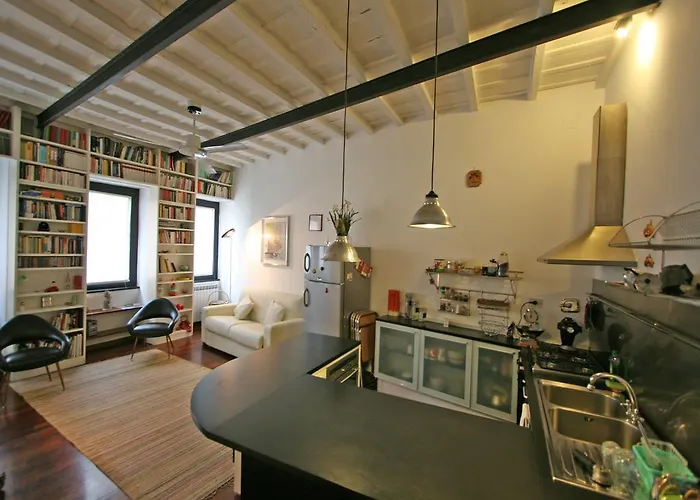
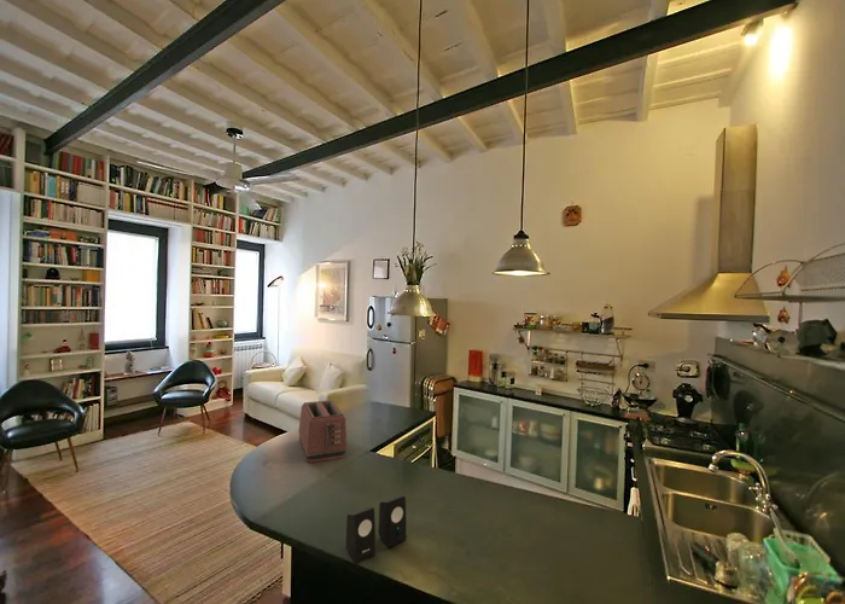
+ toaster (322, 428)
+ speaker (379, 524)
